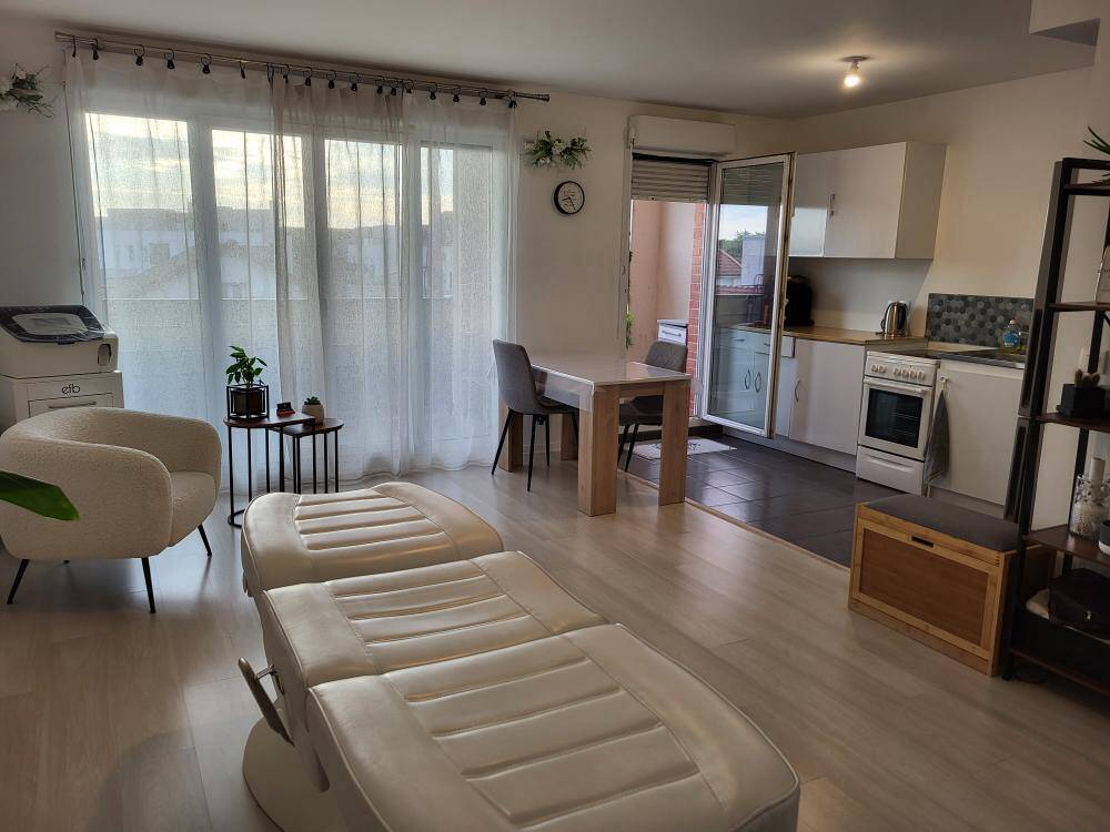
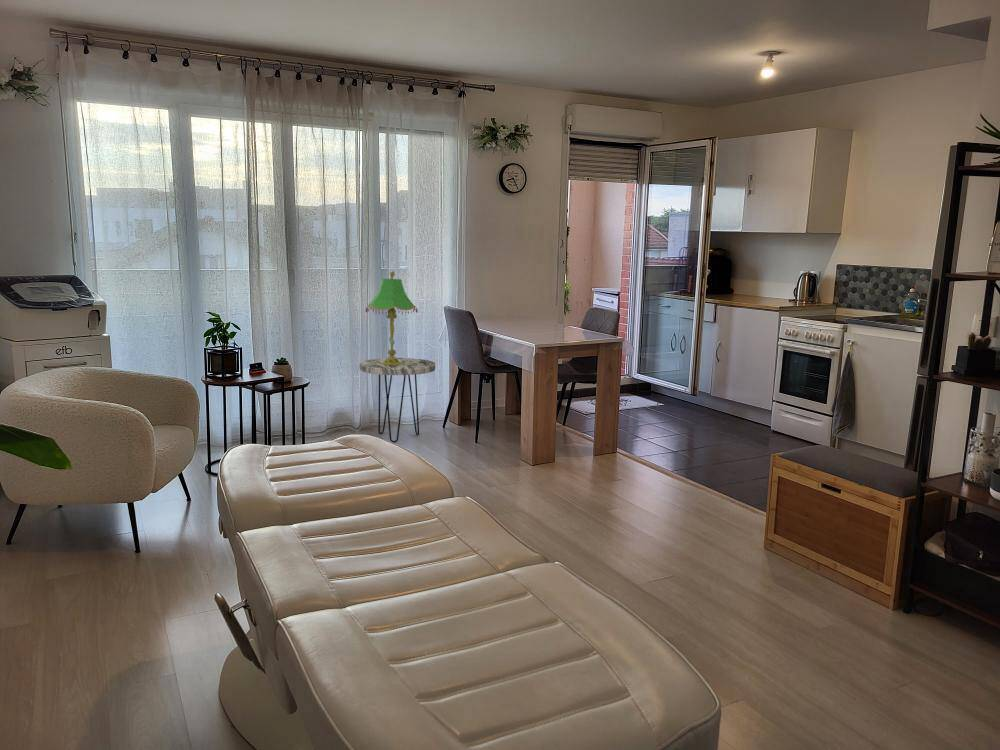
+ side table (401, 400)
+ table lamp (391, 317)
